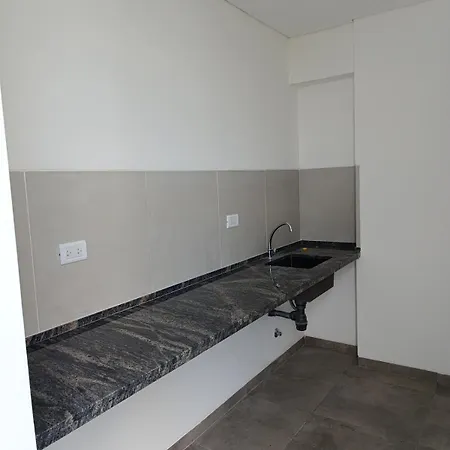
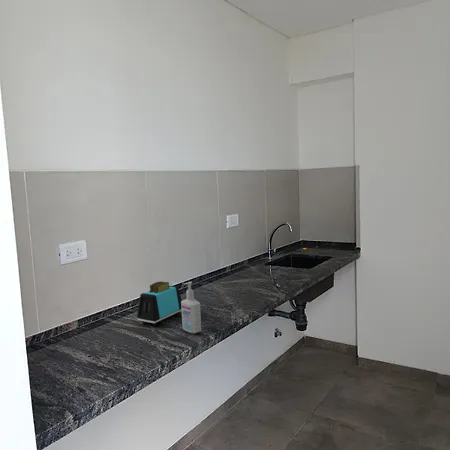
+ toaster (160, 301)
+ bottle (190, 307)
